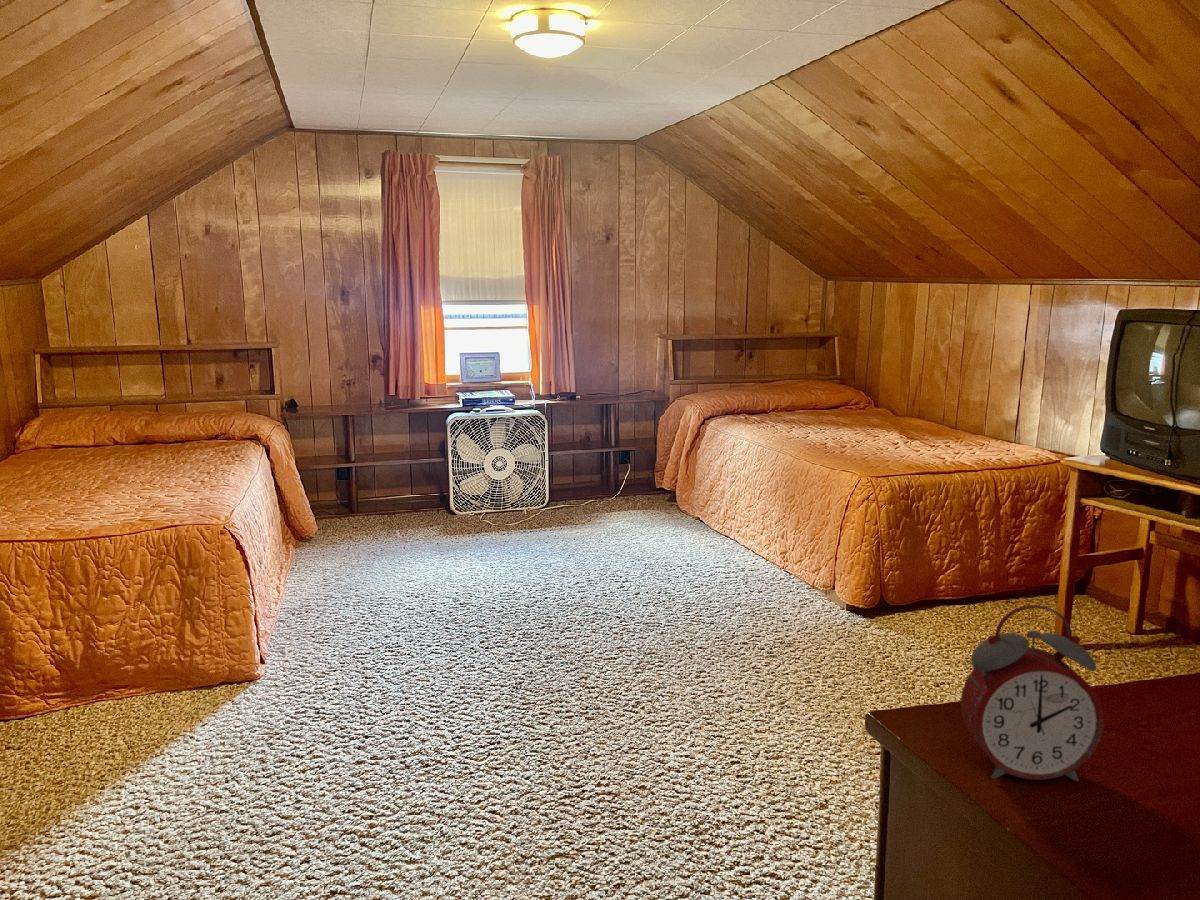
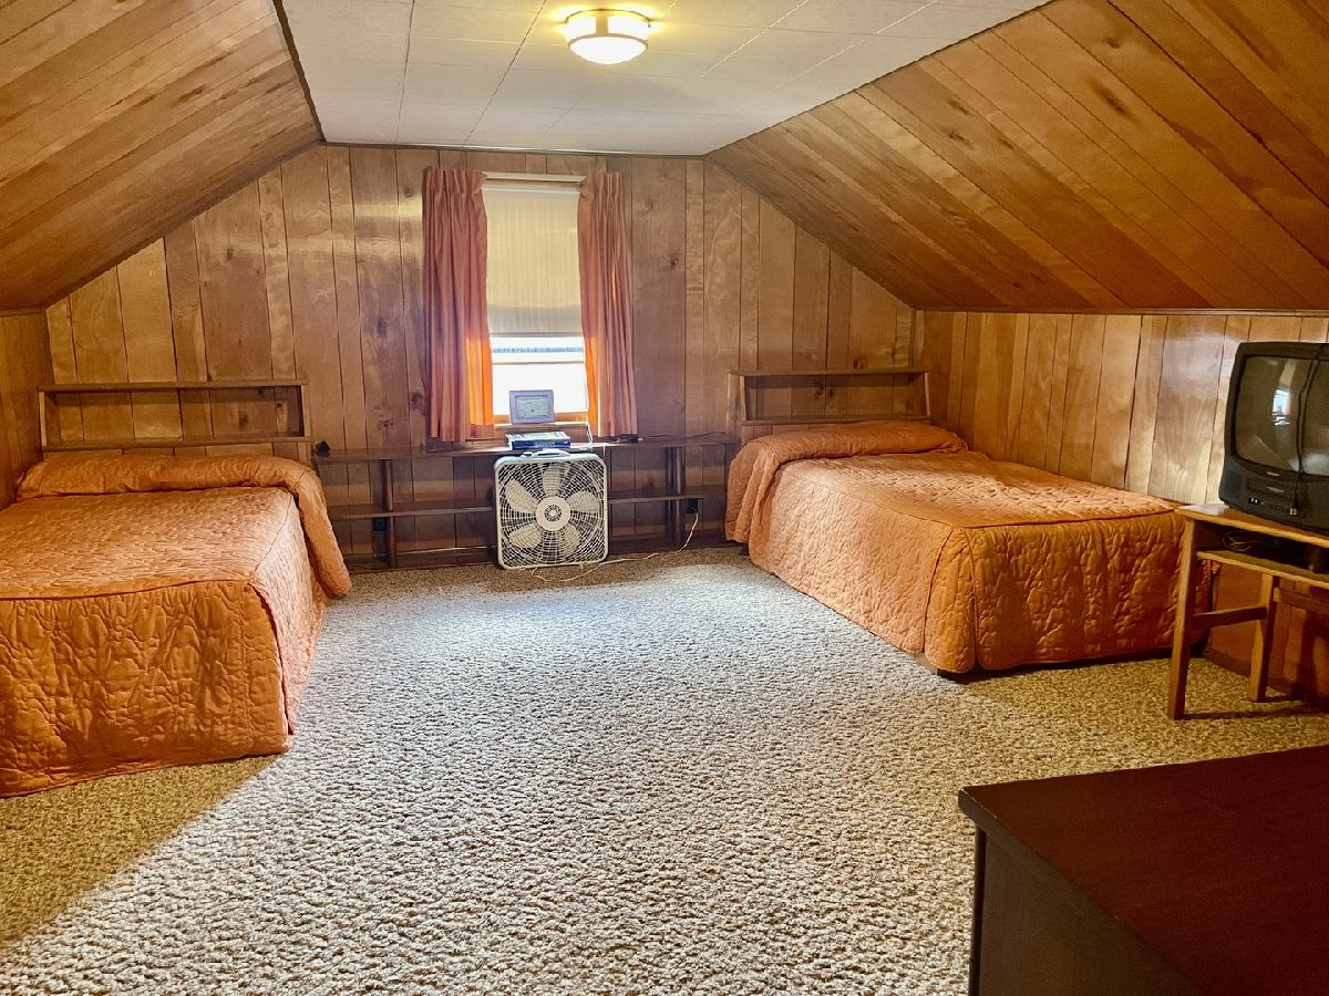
- alarm clock (1030, 688)
